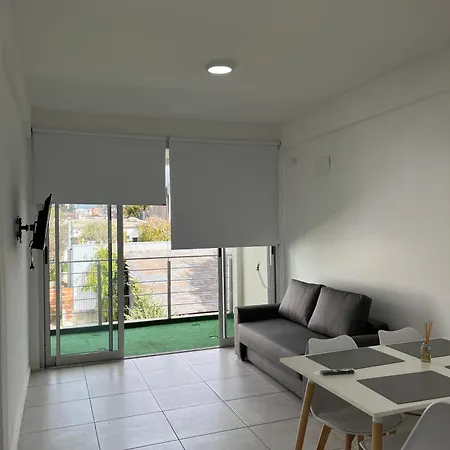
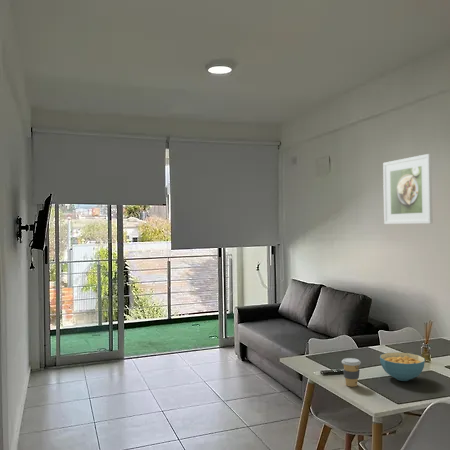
+ coffee cup (351, 372)
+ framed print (406, 191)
+ cereal bowl (402, 368)
